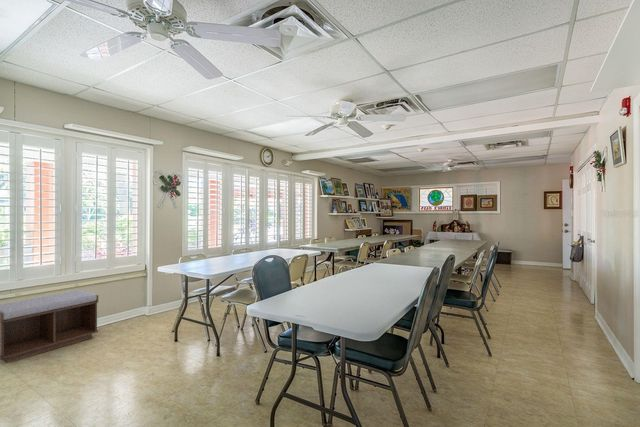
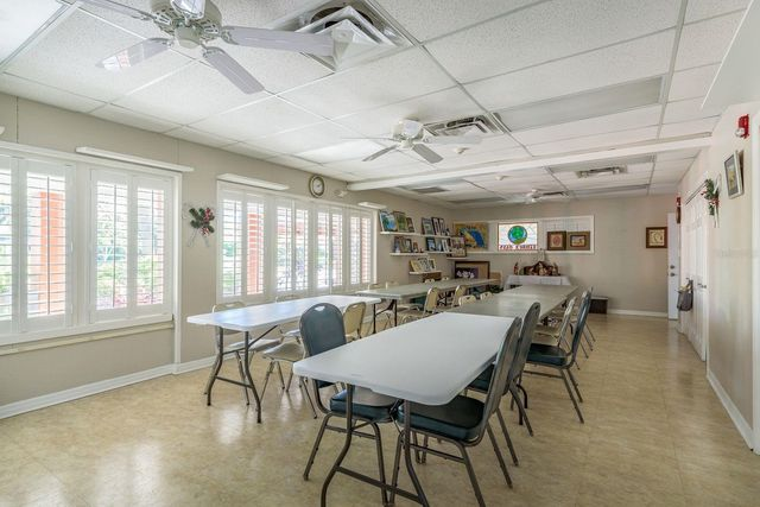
- bench (47, 322)
